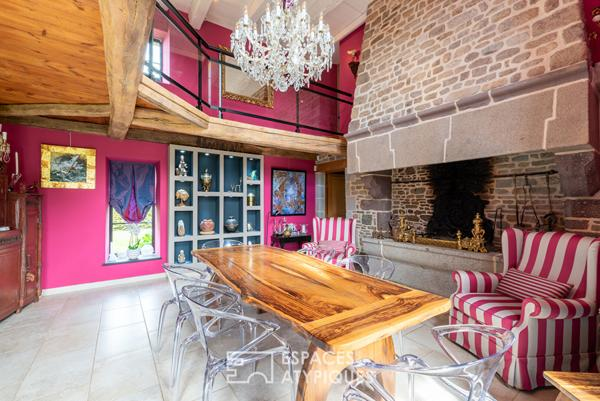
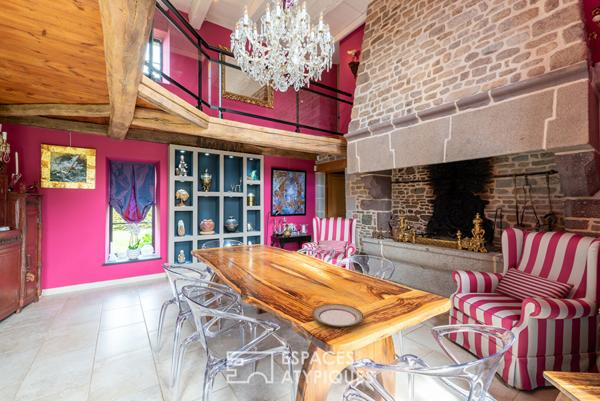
+ plate (337, 316)
